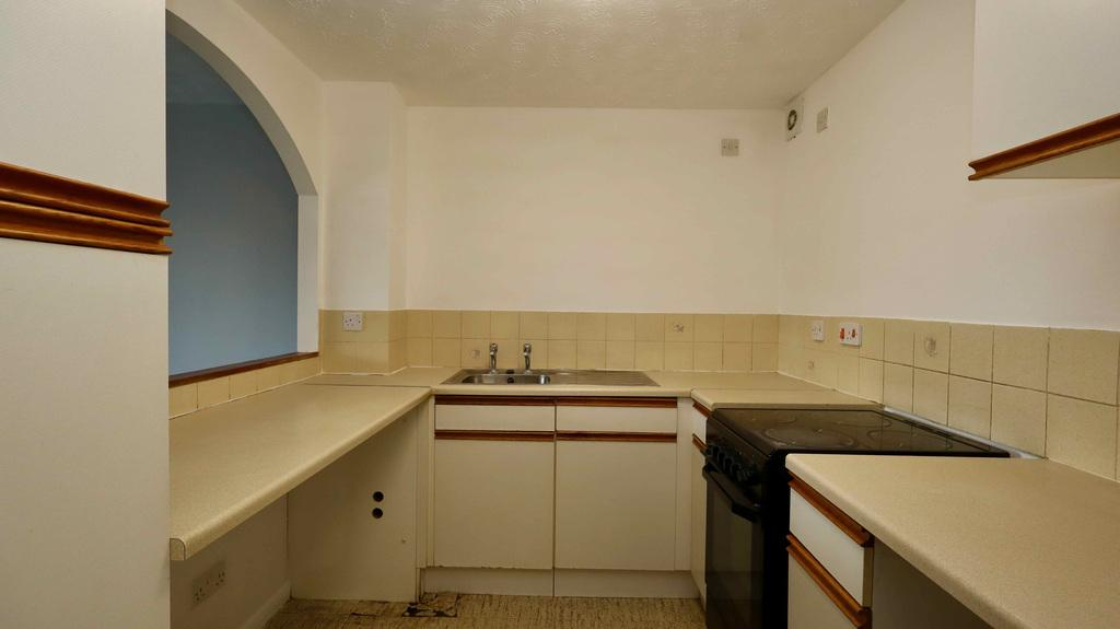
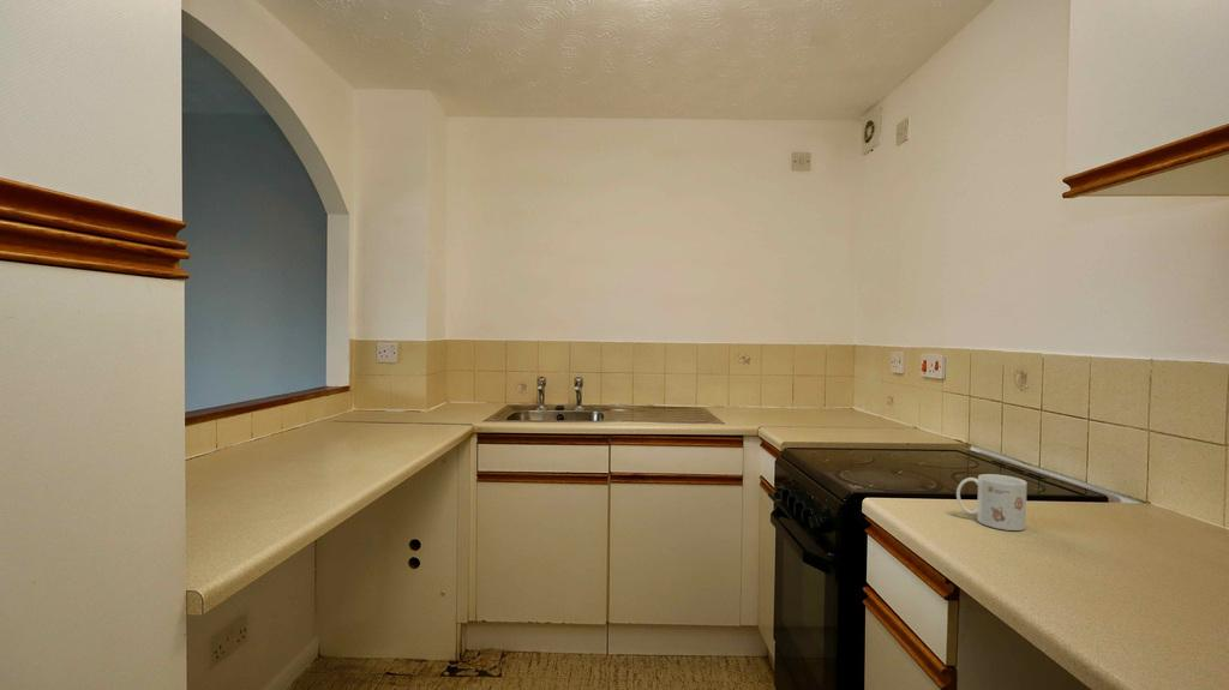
+ mug (990, 499)
